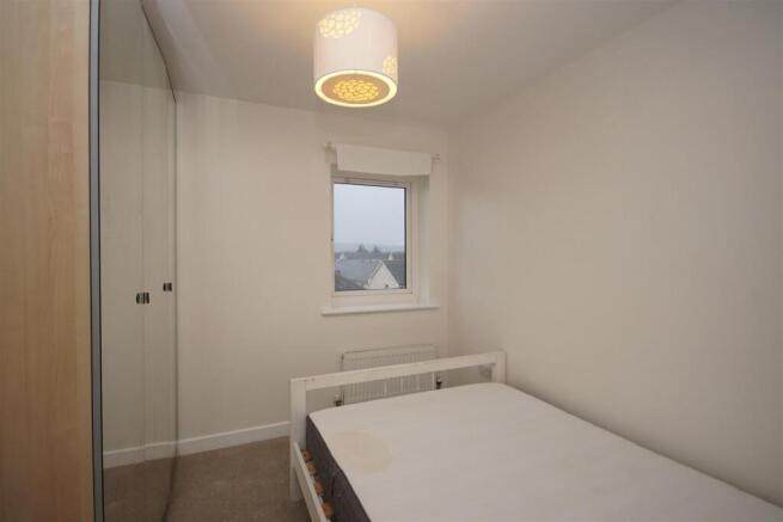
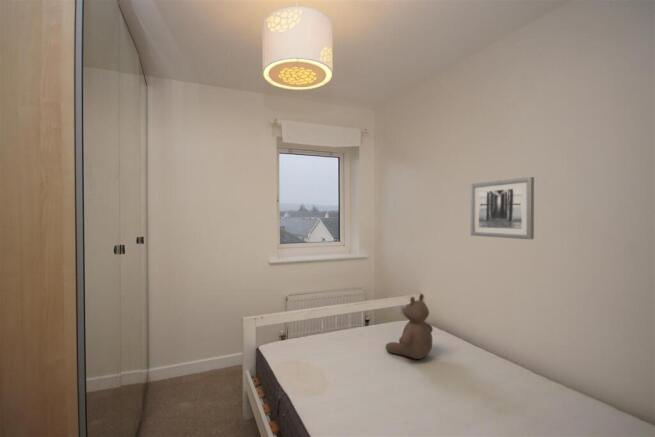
+ wall art (499, 209)
+ bear (409, 323)
